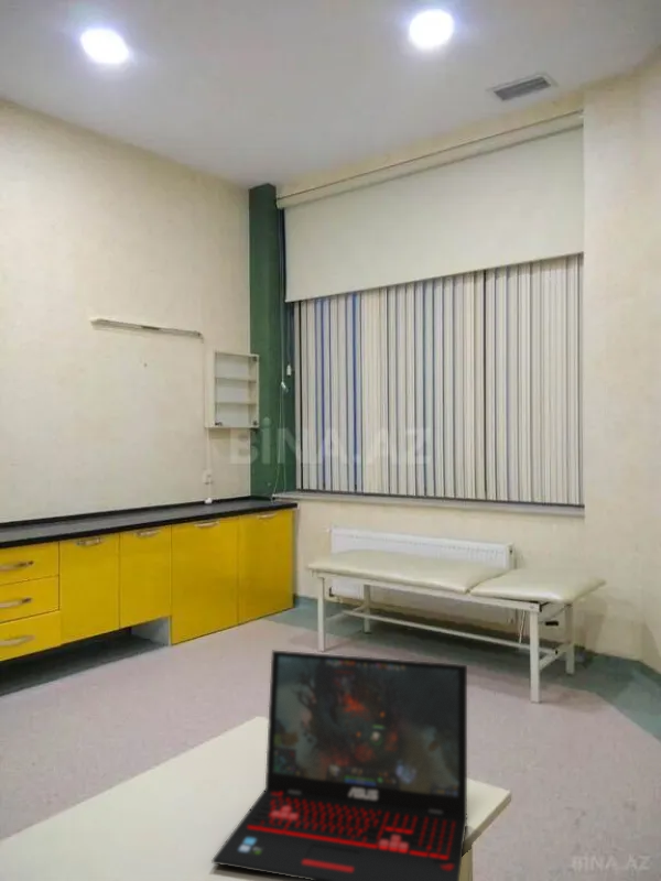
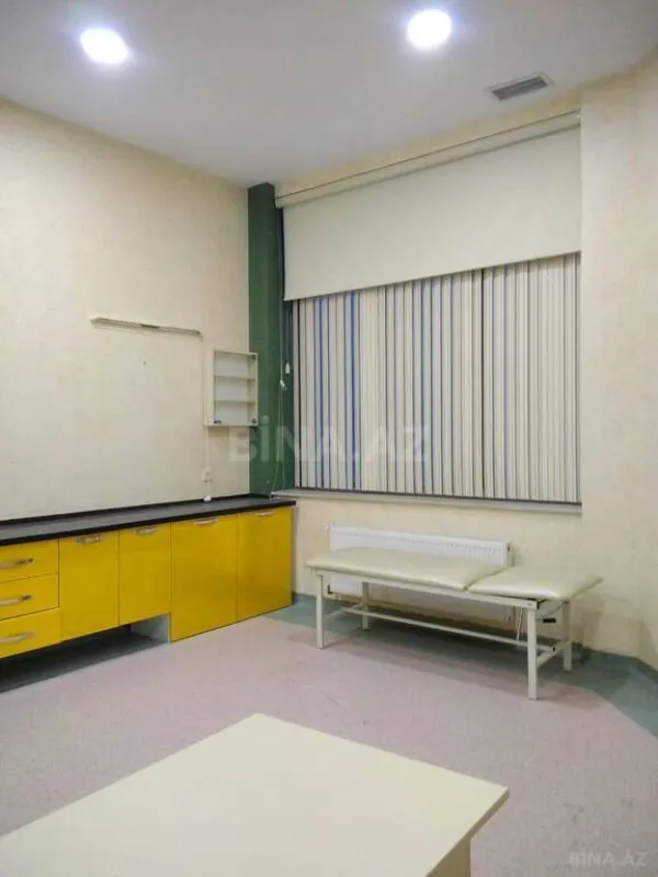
- laptop (348, 759)
